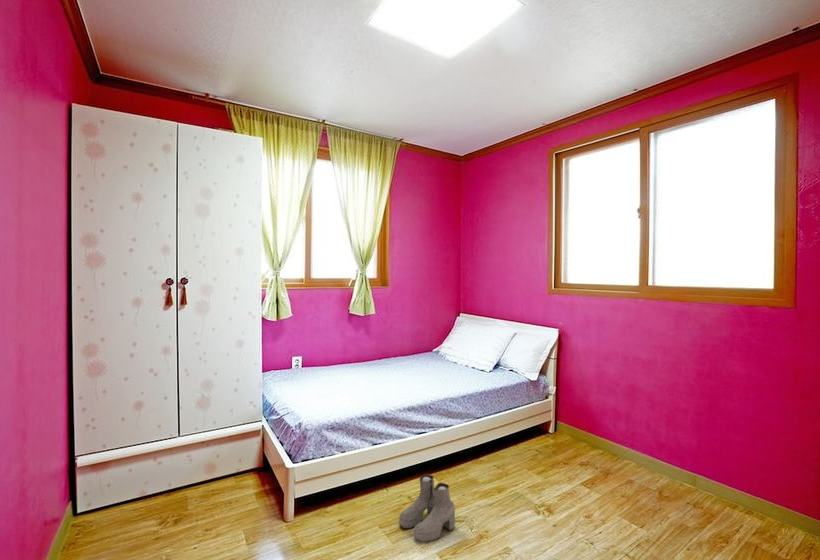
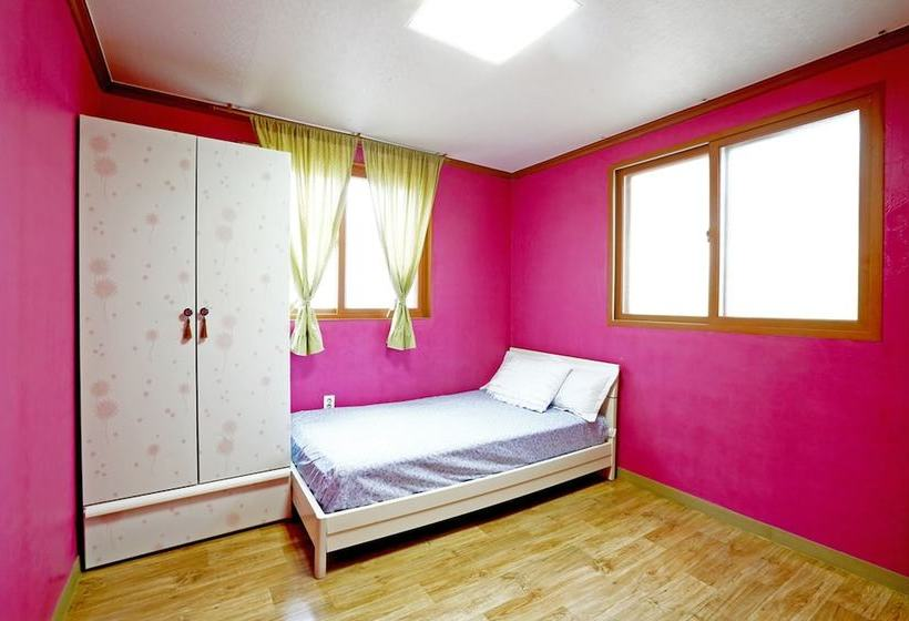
- boots (427, 505)
